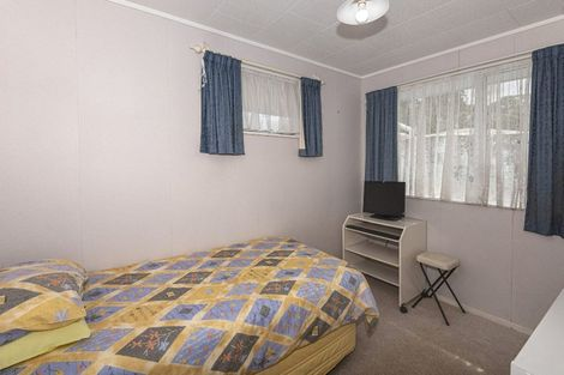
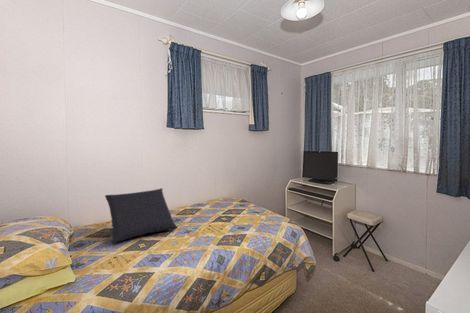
+ cushion (141, 212)
